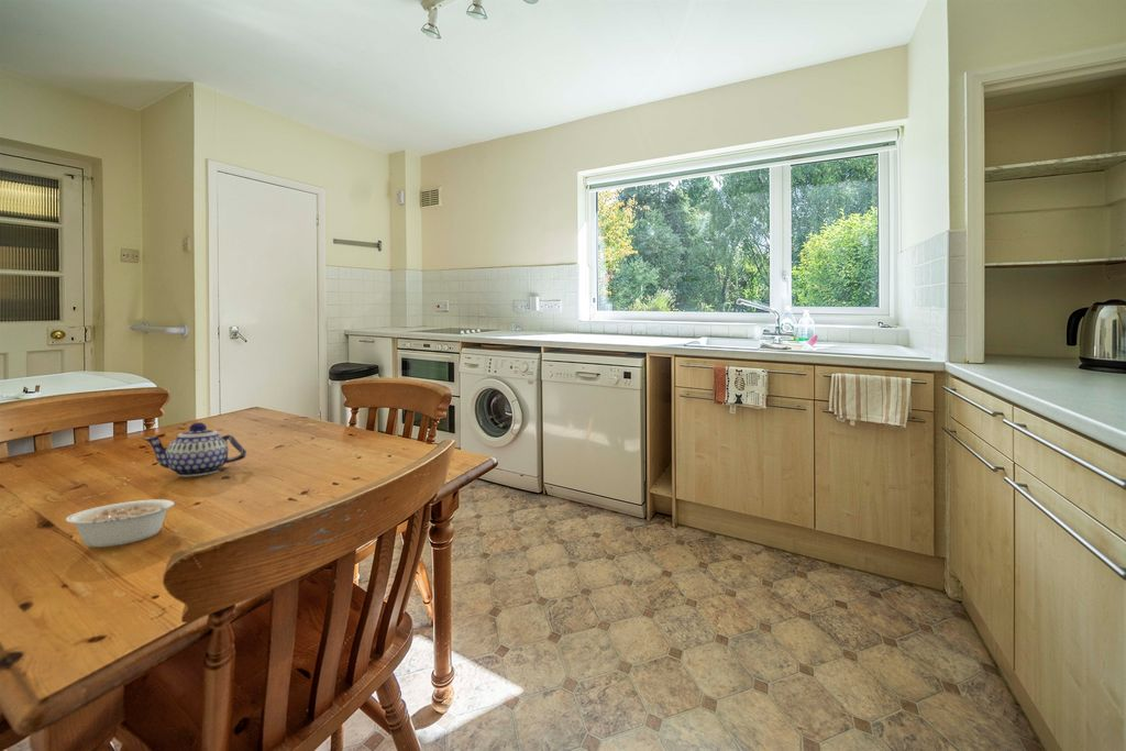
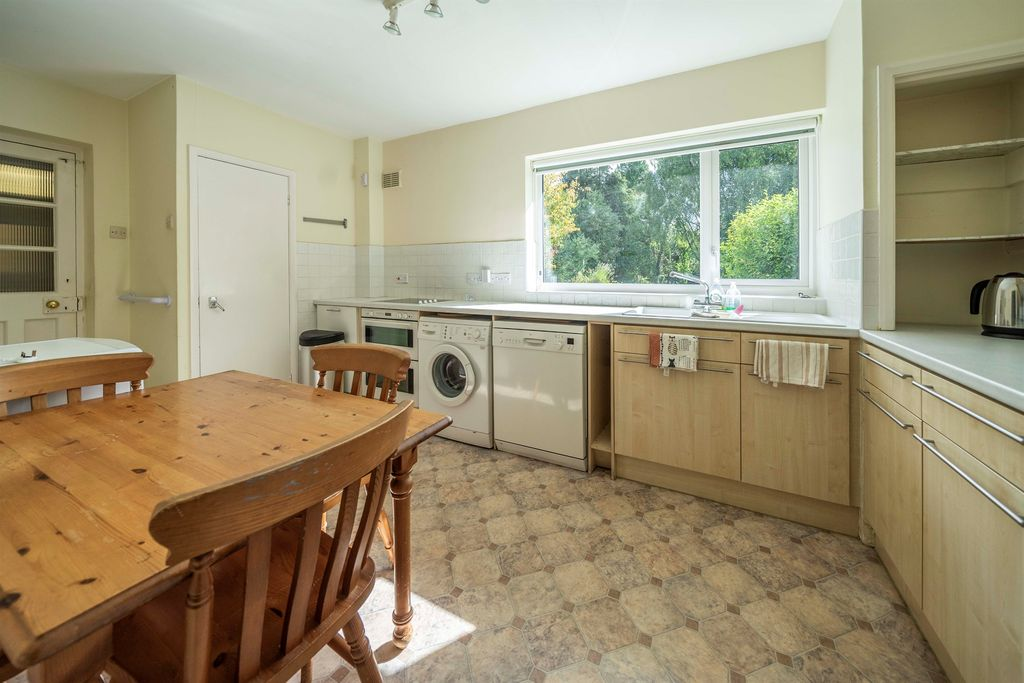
- teapot (196, 448)
- legume (128, 520)
